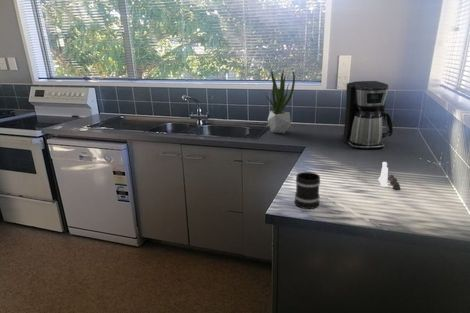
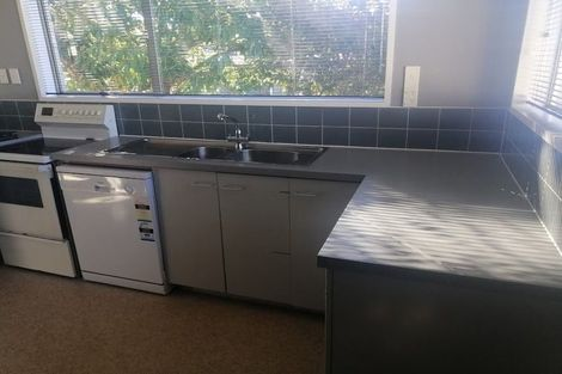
- coffee maker (368, 112)
- mug (308, 188)
- salt and pepper shaker set (390, 175)
- potted plant (281, 101)
